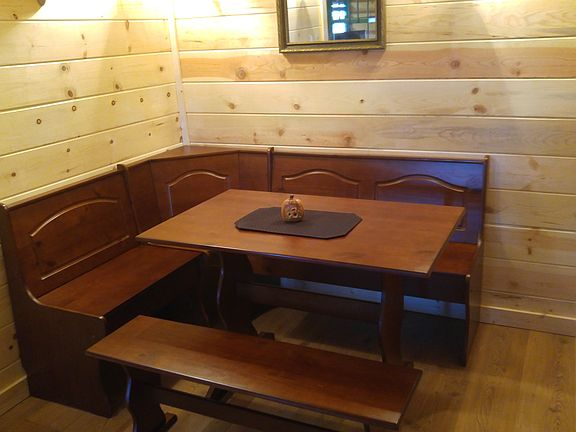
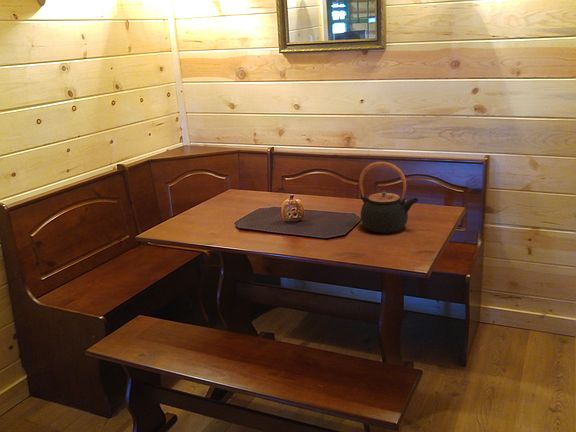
+ teapot (388, 195)
